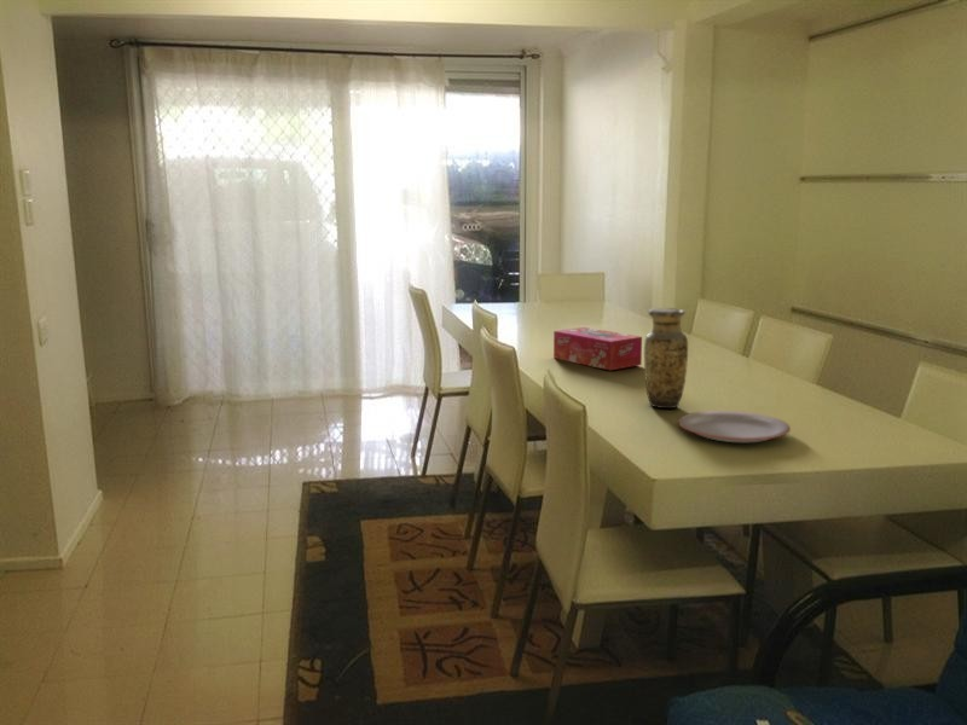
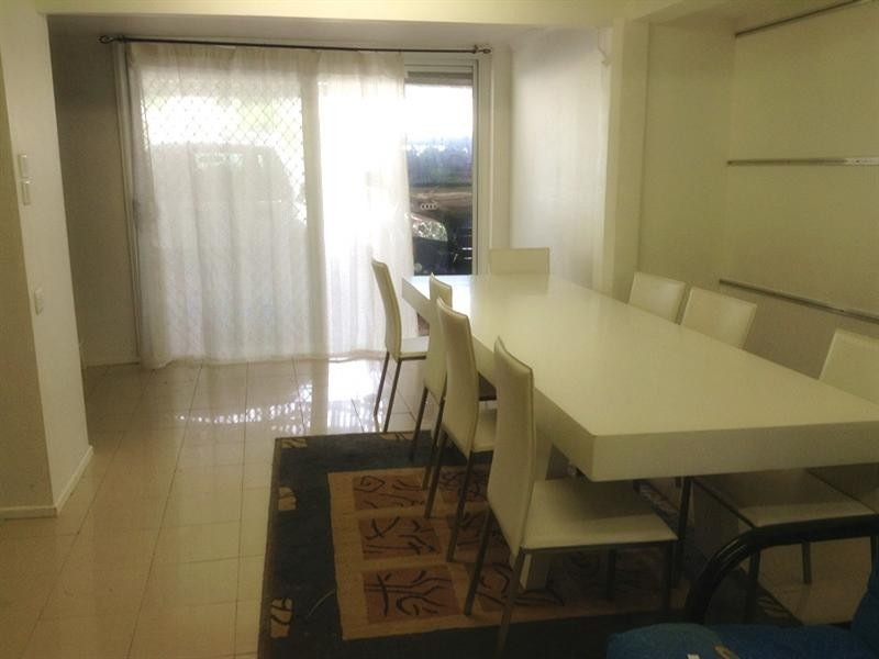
- tissue box (596, 347)
- plate (733, 428)
- vase (665, 358)
